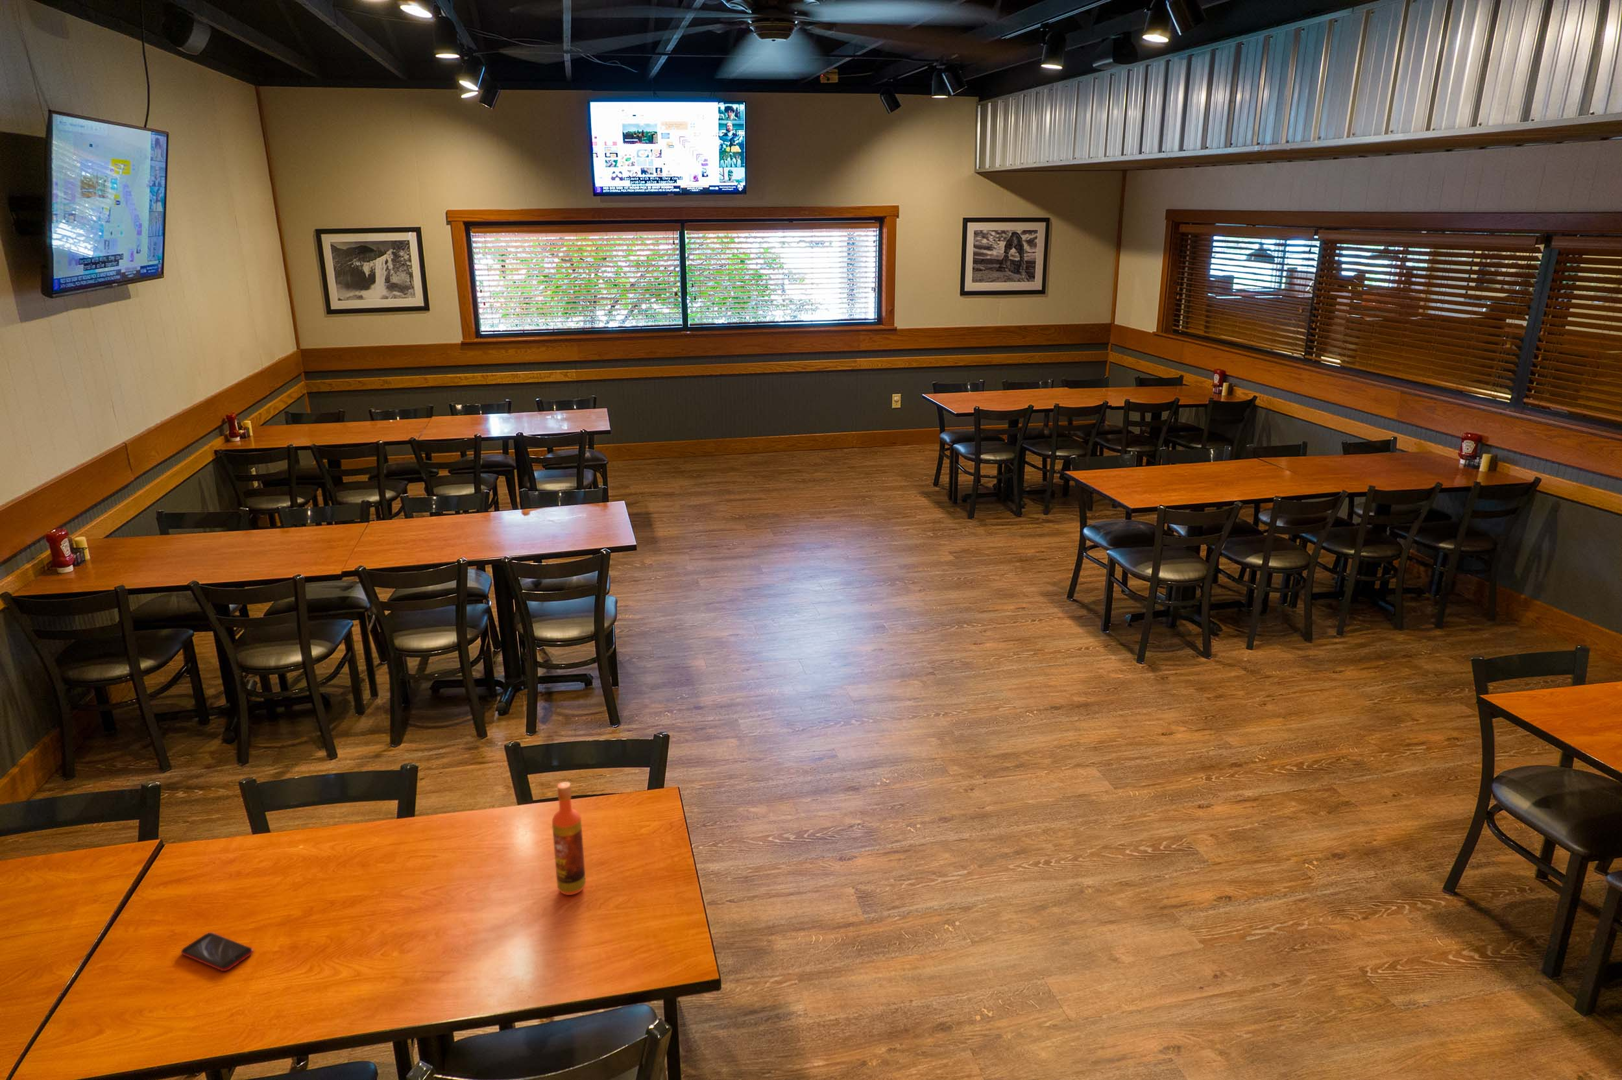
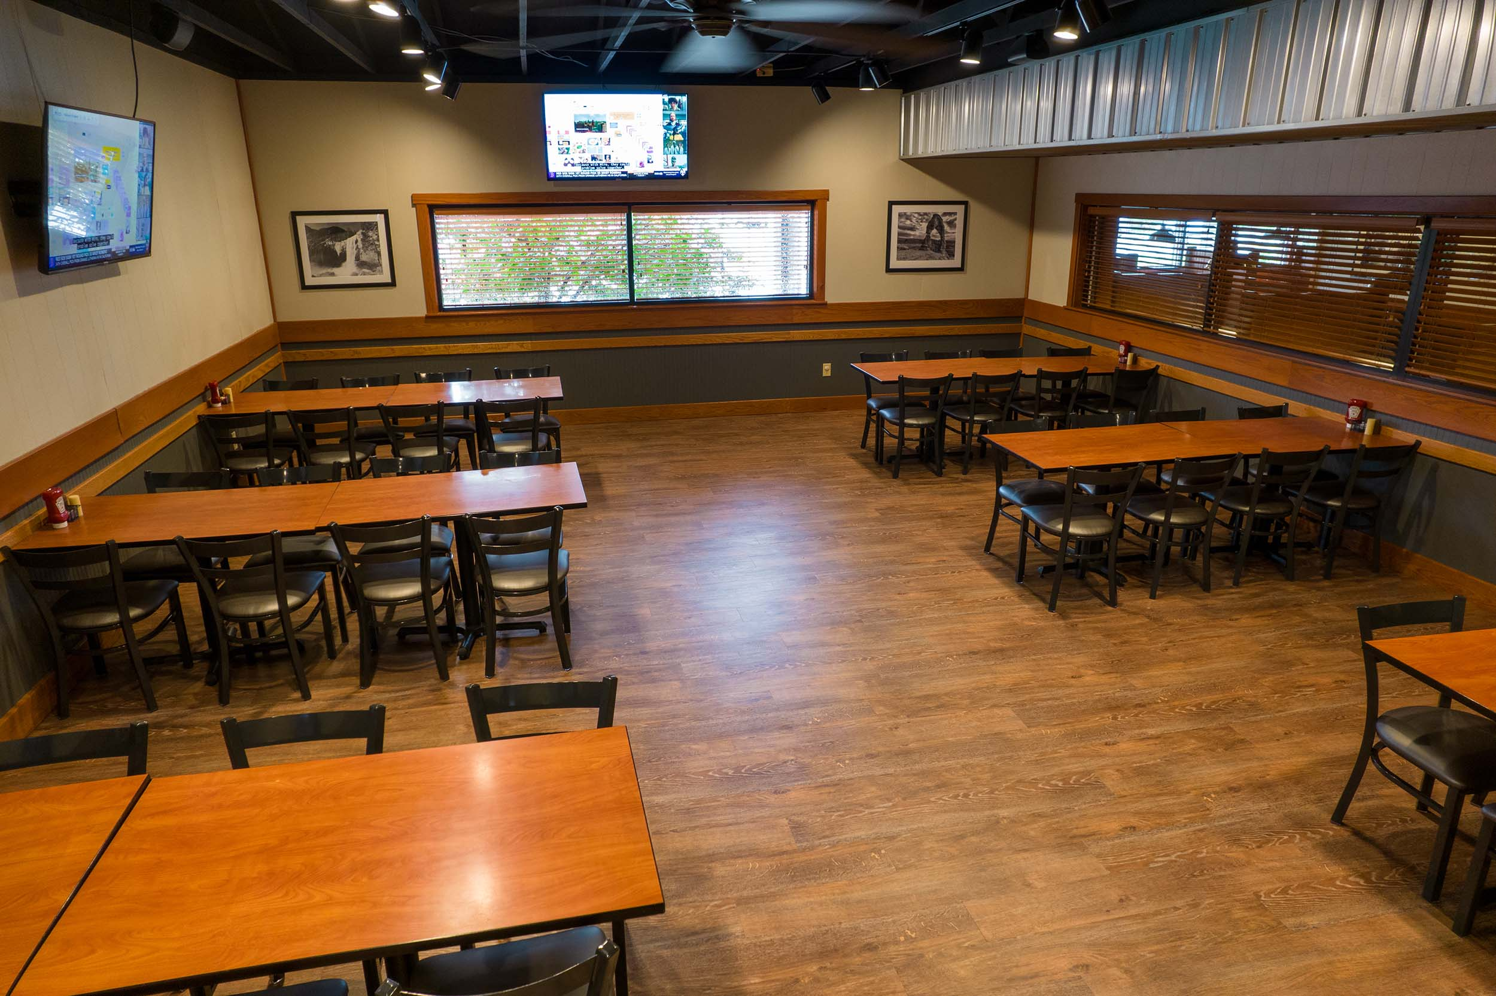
- hot sauce (568, 838)
- smartphone (217, 951)
